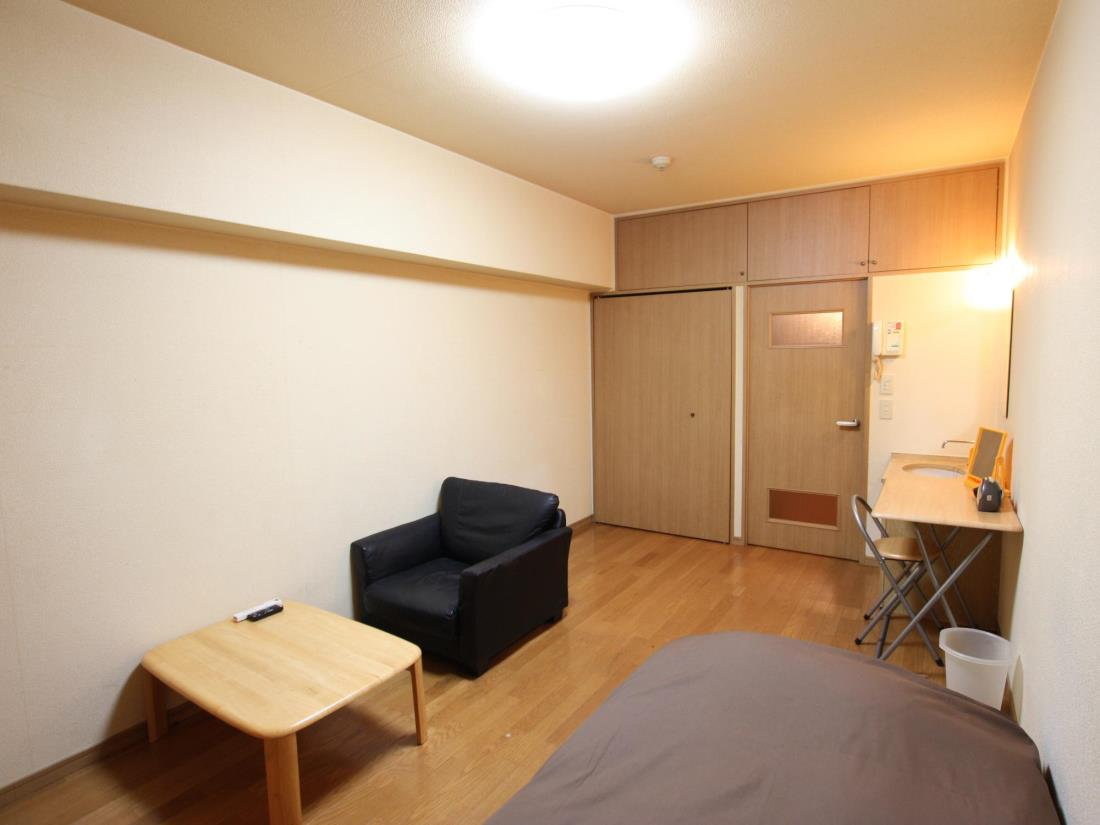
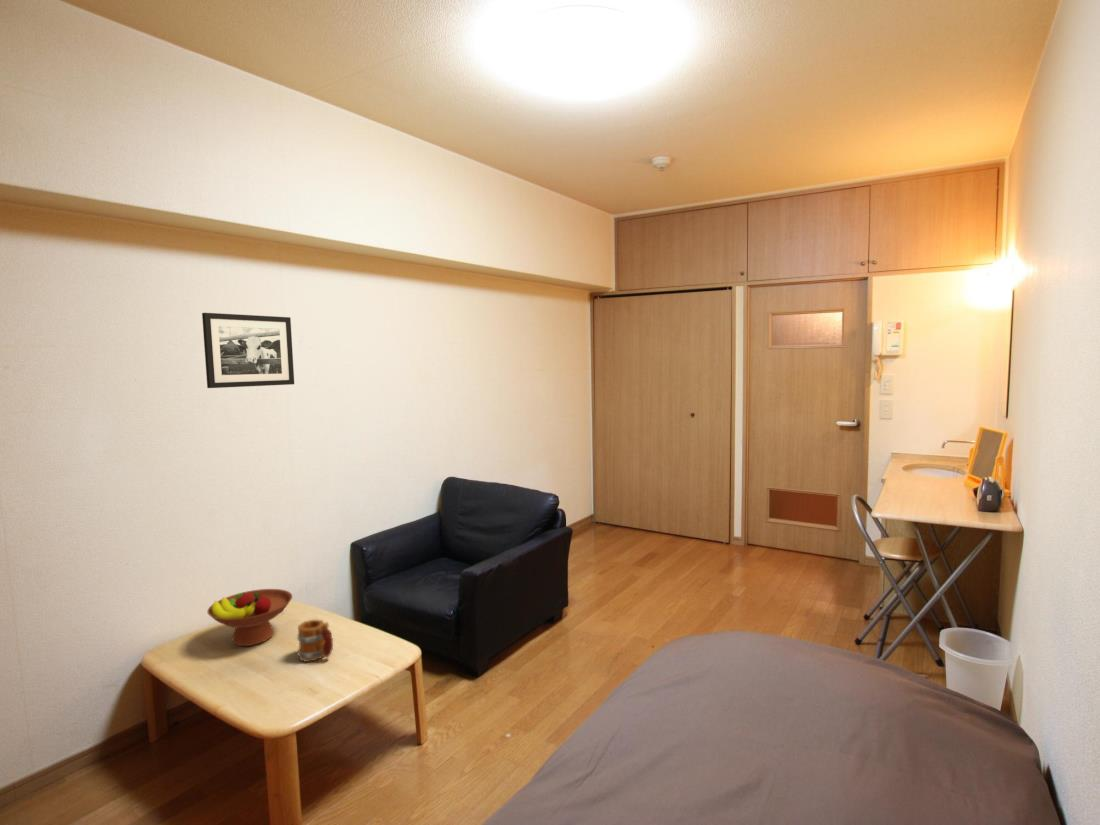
+ picture frame (251, 350)
+ mug (316, 638)
+ fruit bowl (251, 613)
